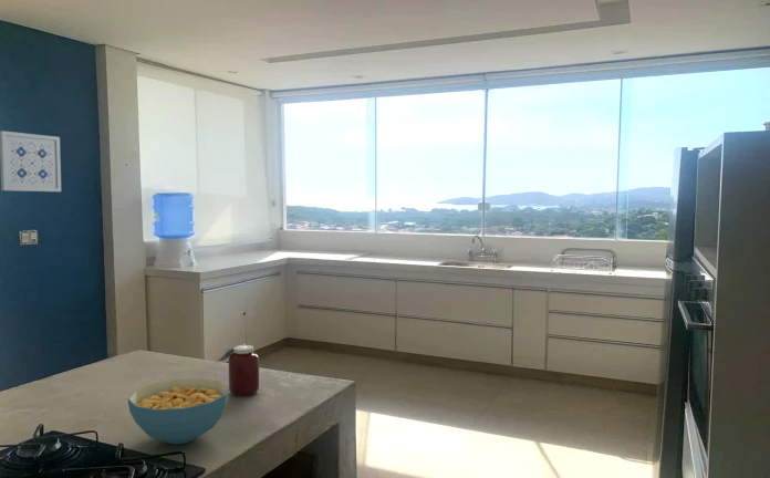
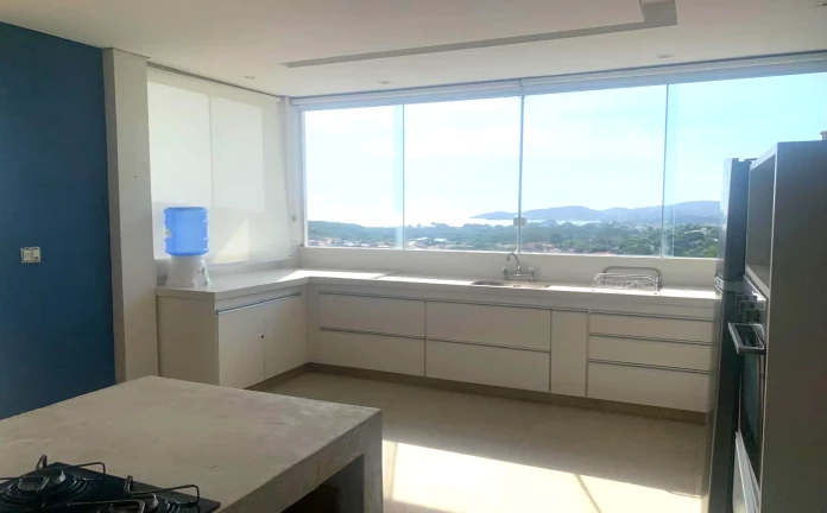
- cereal bowl (180, 415)
- wall art (31, 163)
- jar (239, 368)
